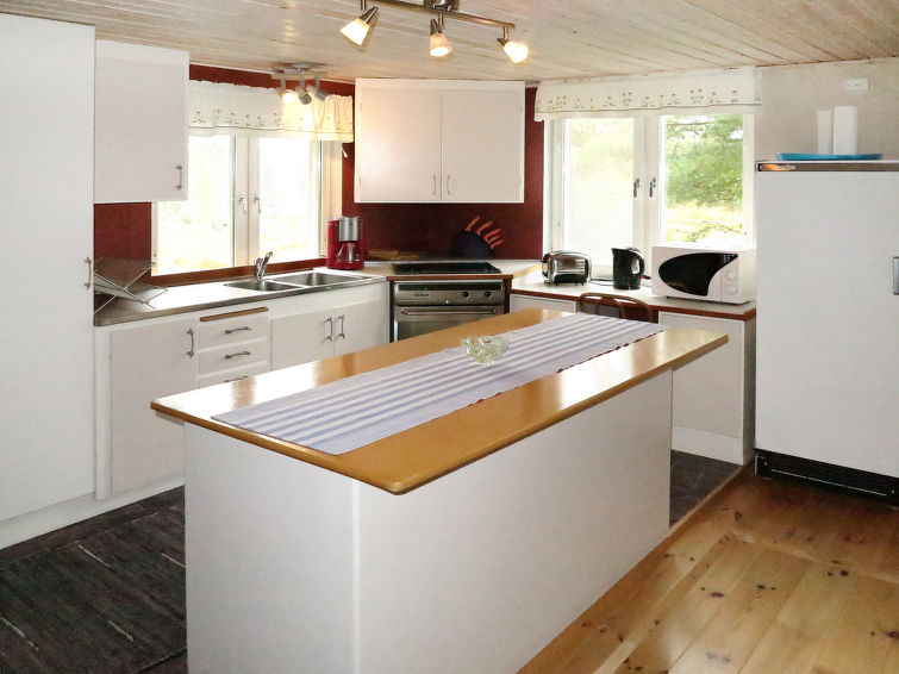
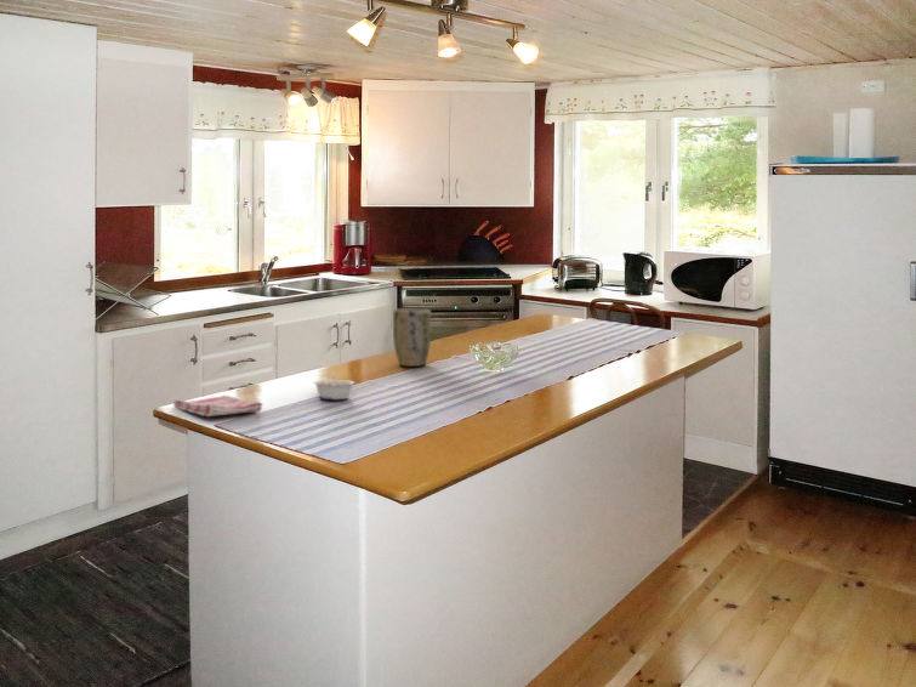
+ plant pot (411, 336)
+ dish towel (217, 403)
+ legume (332, 387)
